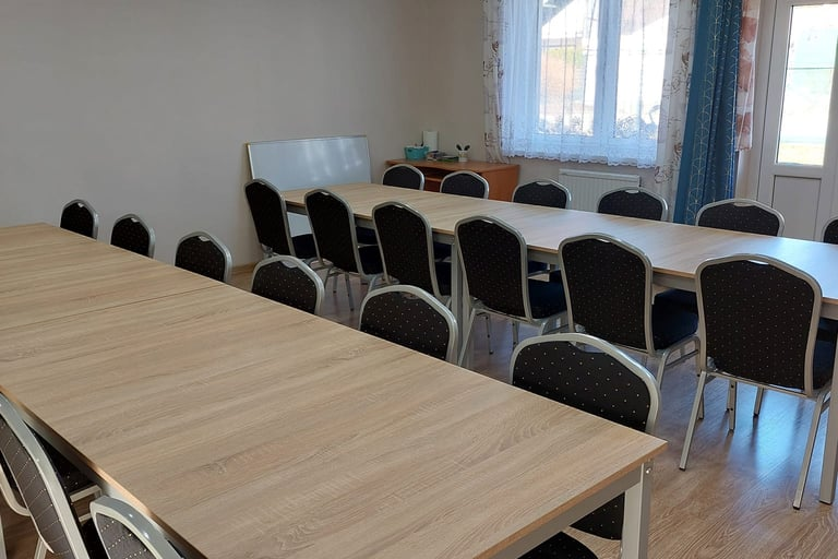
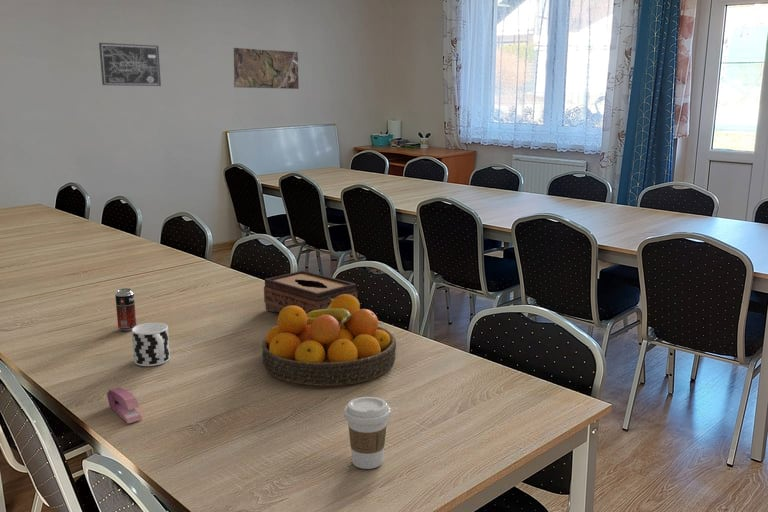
+ wall art (130, 65)
+ tissue box (310, 296)
+ stapler (123, 401)
+ cup (153, 345)
+ fruit bowl (329, 331)
+ map (267, 69)
+ coffee cup (367, 432)
+ beverage can (125, 309)
